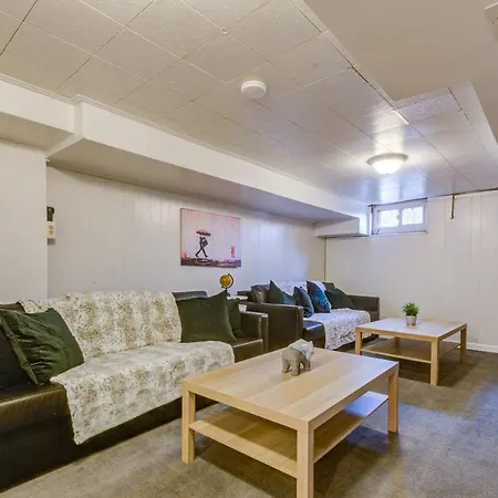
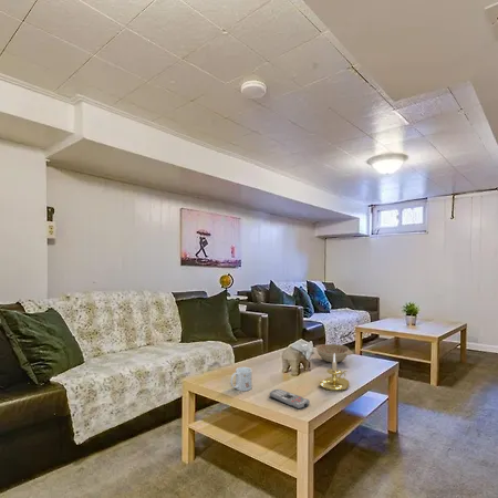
+ mug (240, 378)
+ candle holder (335, 369)
+ remote control (288, 398)
+ decorative bowl (332, 354)
